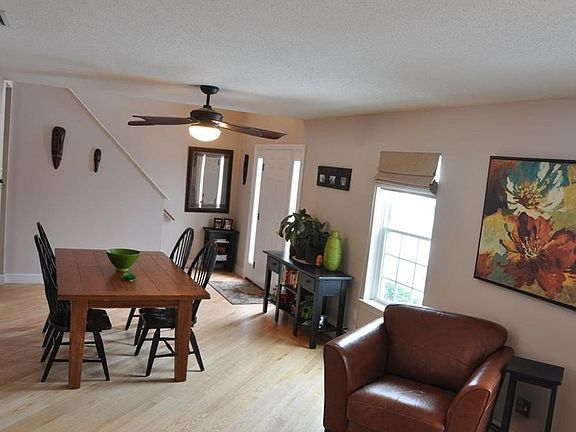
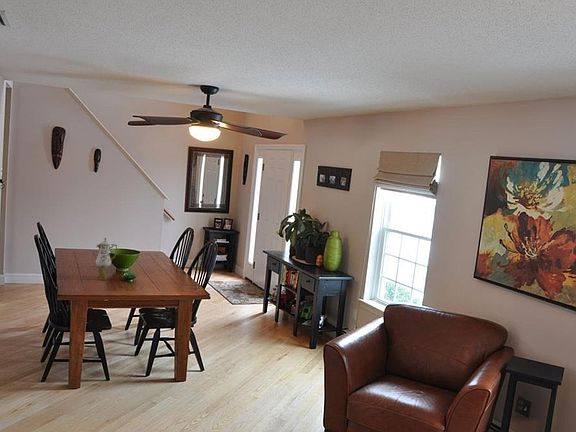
+ teapot (106, 258)
